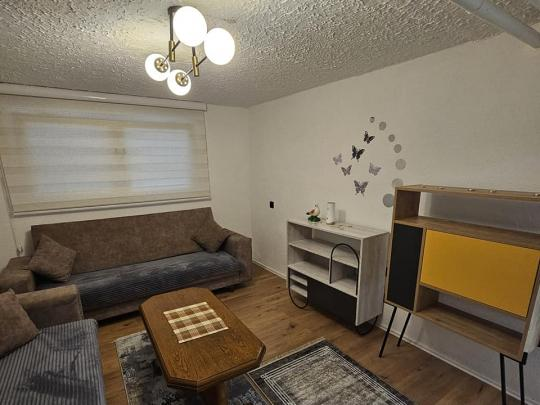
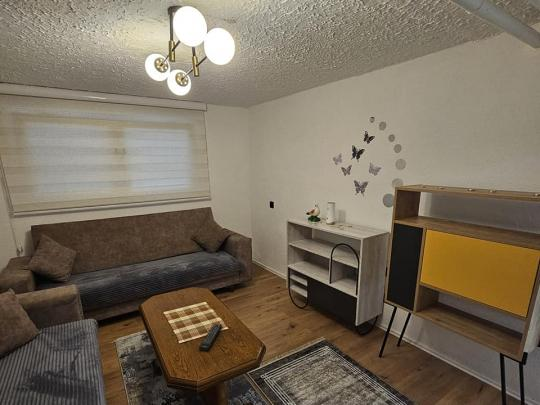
+ remote control (211, 336)
